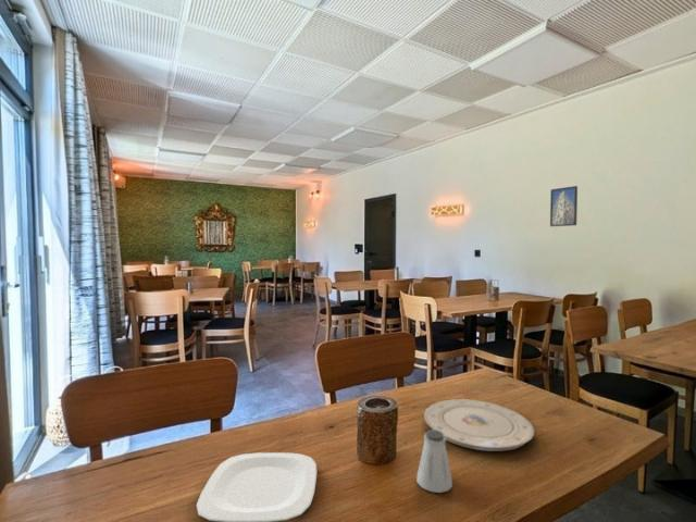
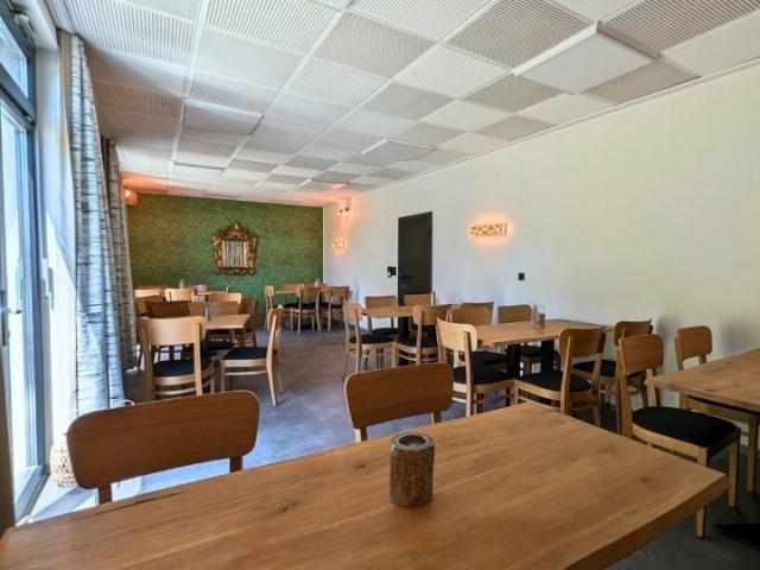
- plate (261, 485)
- plate (476, 422)
- saltshaker (434, 457)
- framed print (563, 207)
